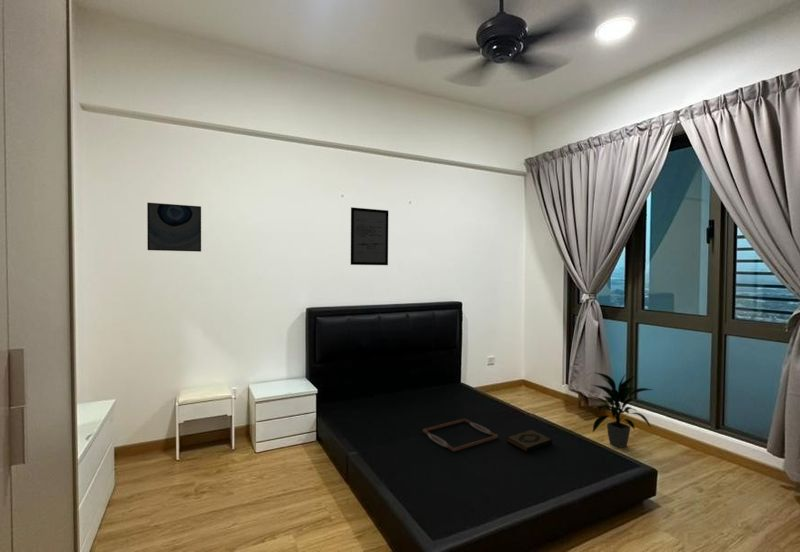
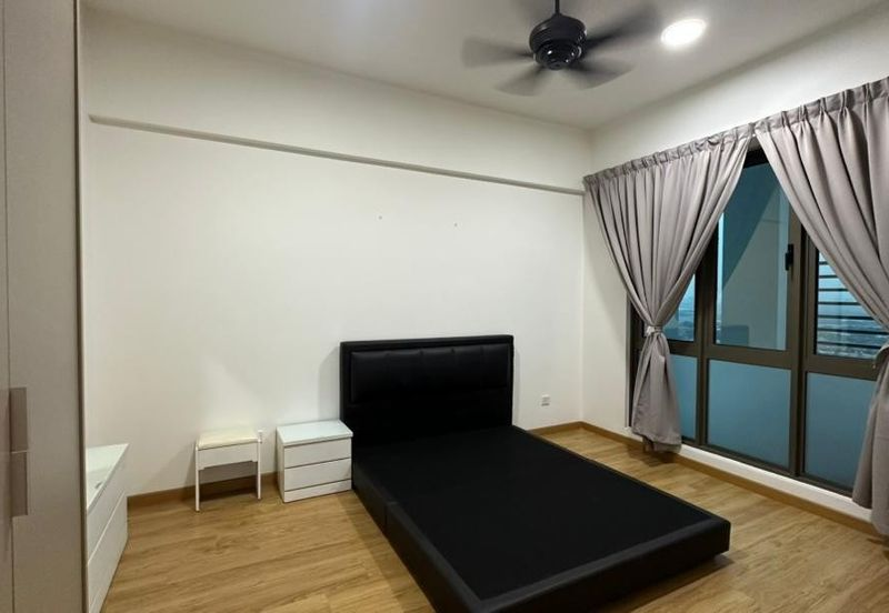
- serving tray (455, 423)
- hardback book (529, 440)
- wall art (175, 227)
- wall art (369, 237)
- indoor plant (615, 407)
